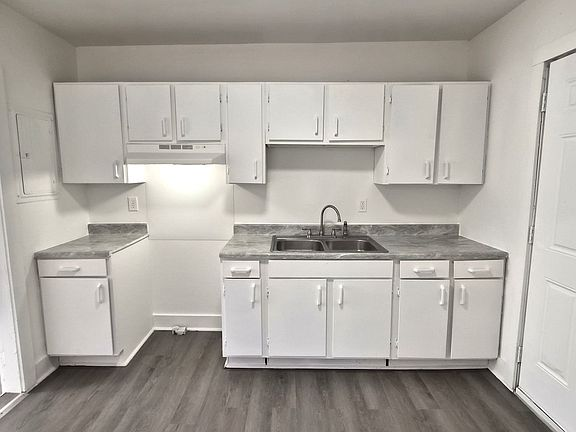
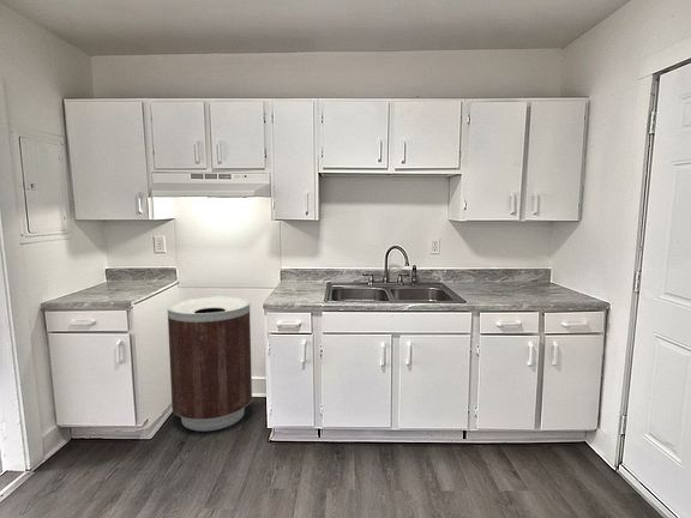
+ trash can (211, 360)
